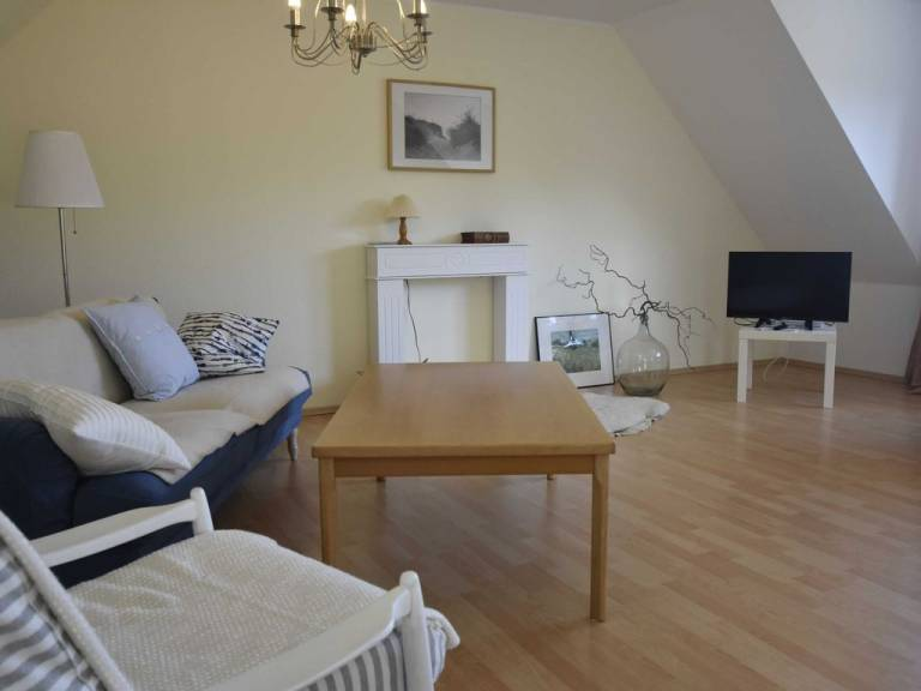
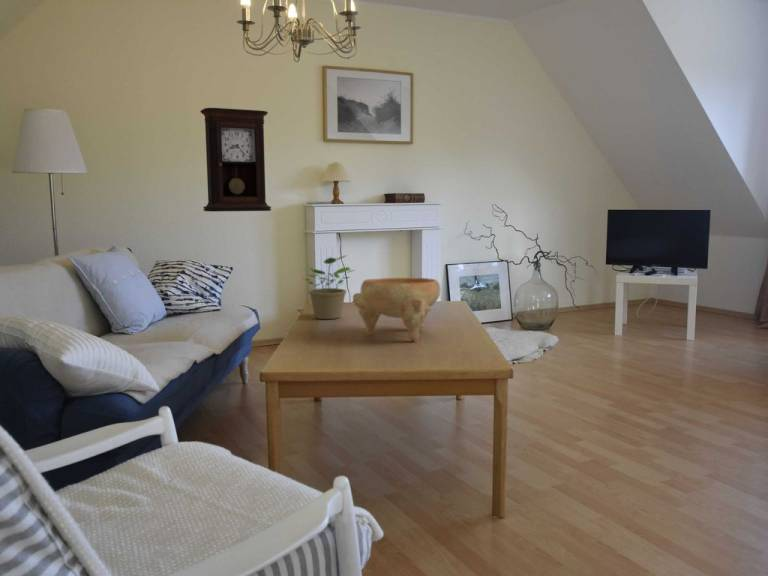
+ potted plant (325, 286)
+ pendulum clock (237, 161)
+ decorative bowl (404, 306)
